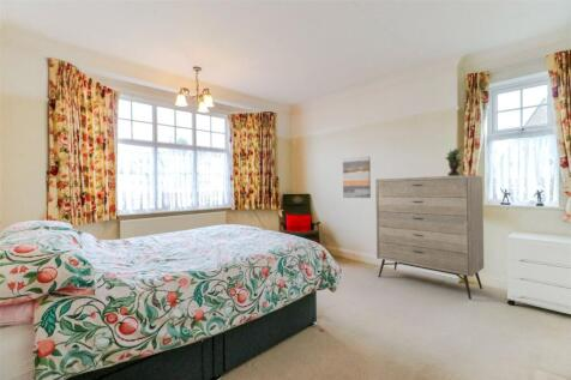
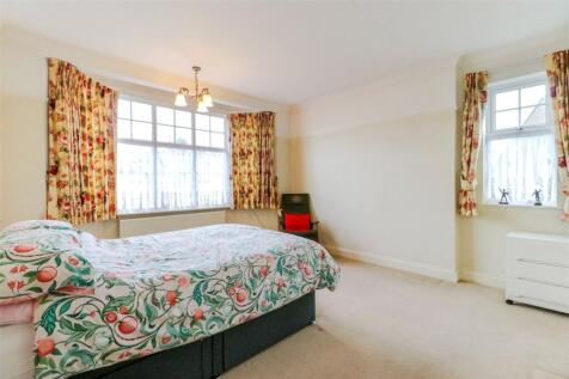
- wall art (355, 177)
- dresser (426, 229)
- potted plant (456, 161)
